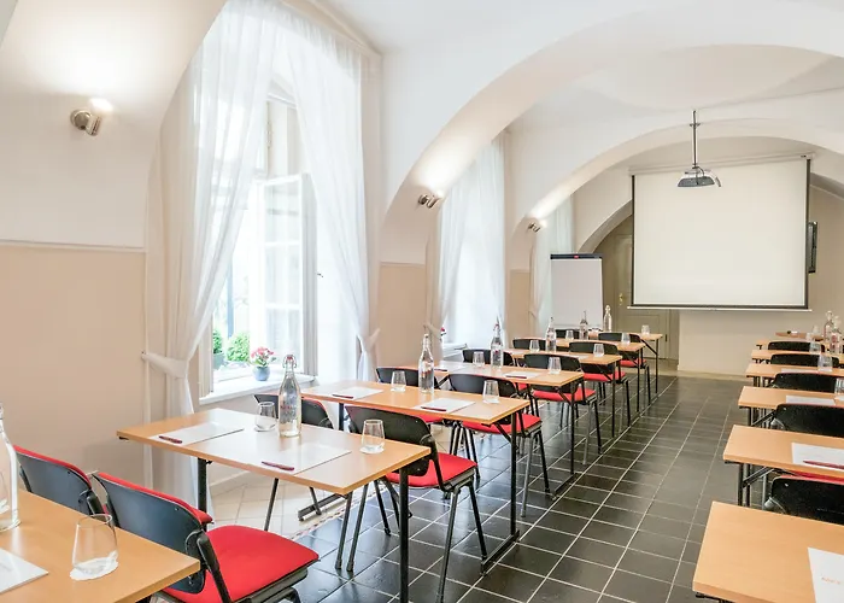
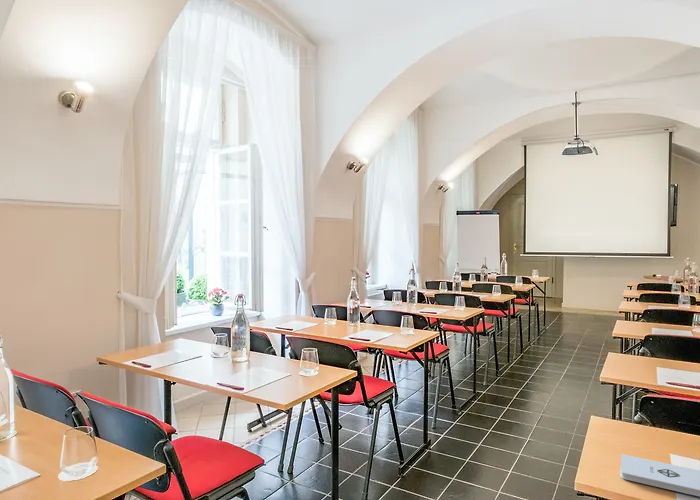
+ notepad (665, 475)
